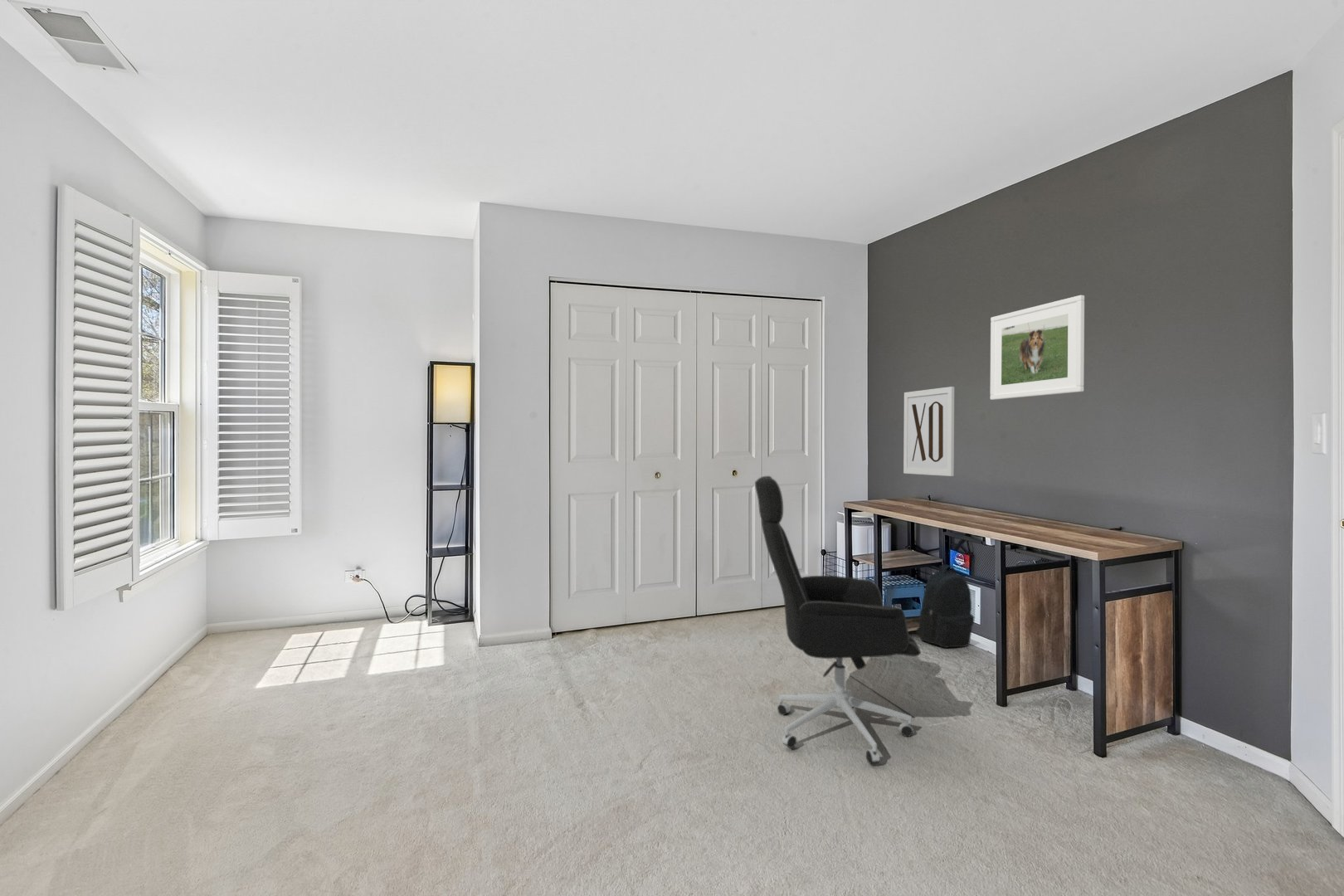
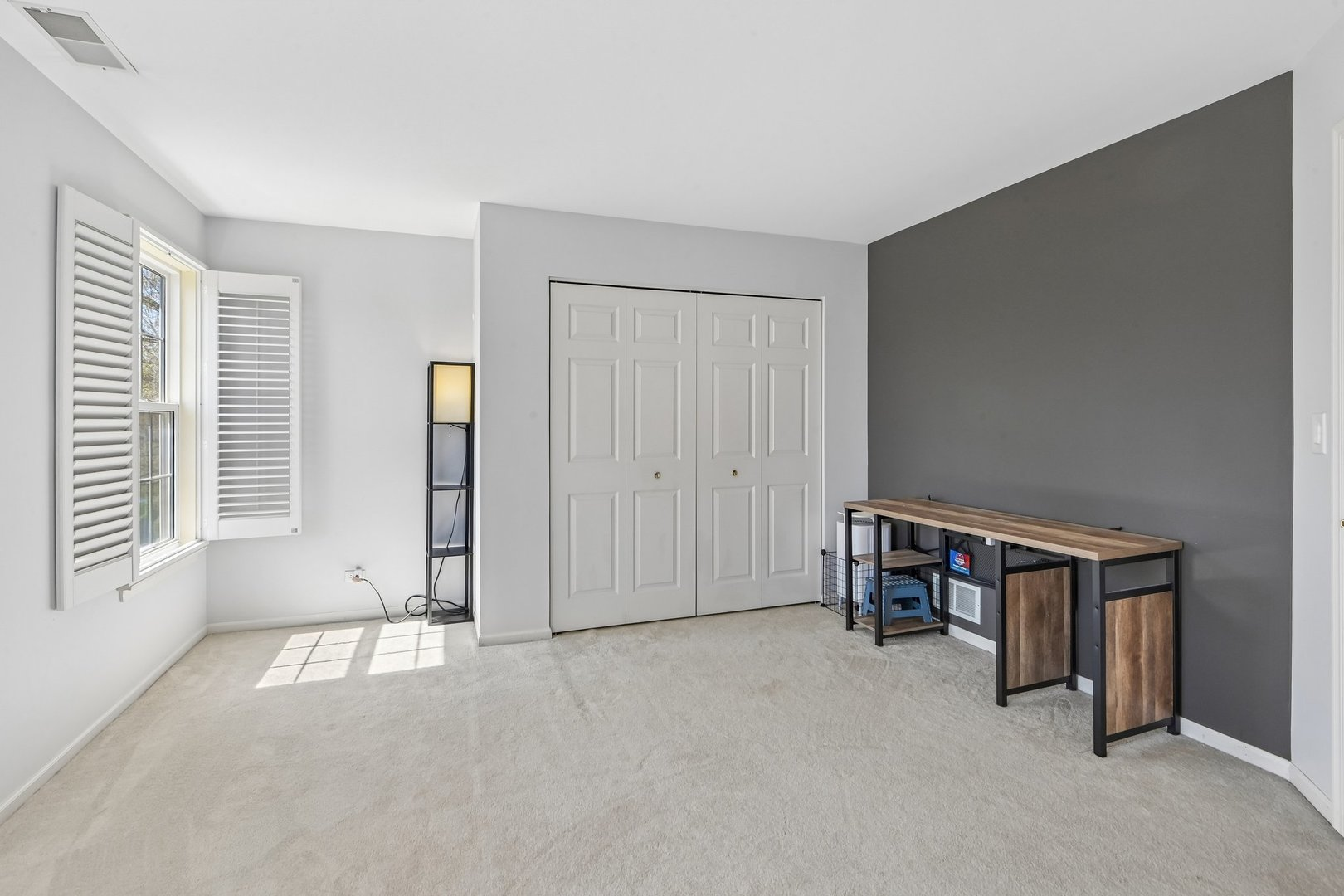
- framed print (1033, 351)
- office chair (832, 604)
- wall art (928, 432)
- backpack (947, 604)
